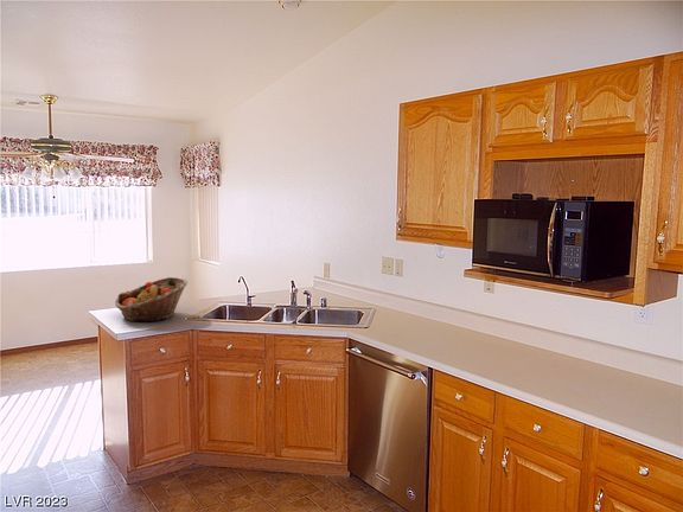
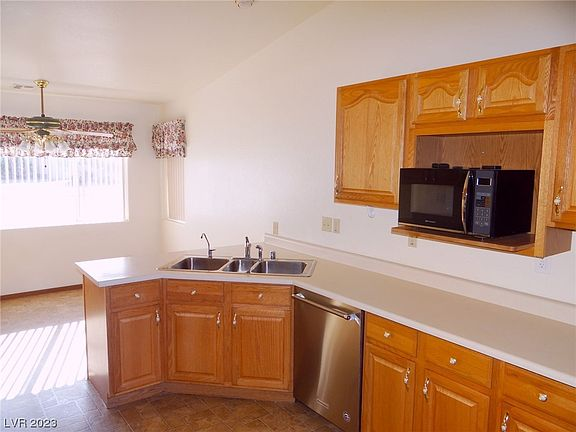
- fruit basket (152, 297)
